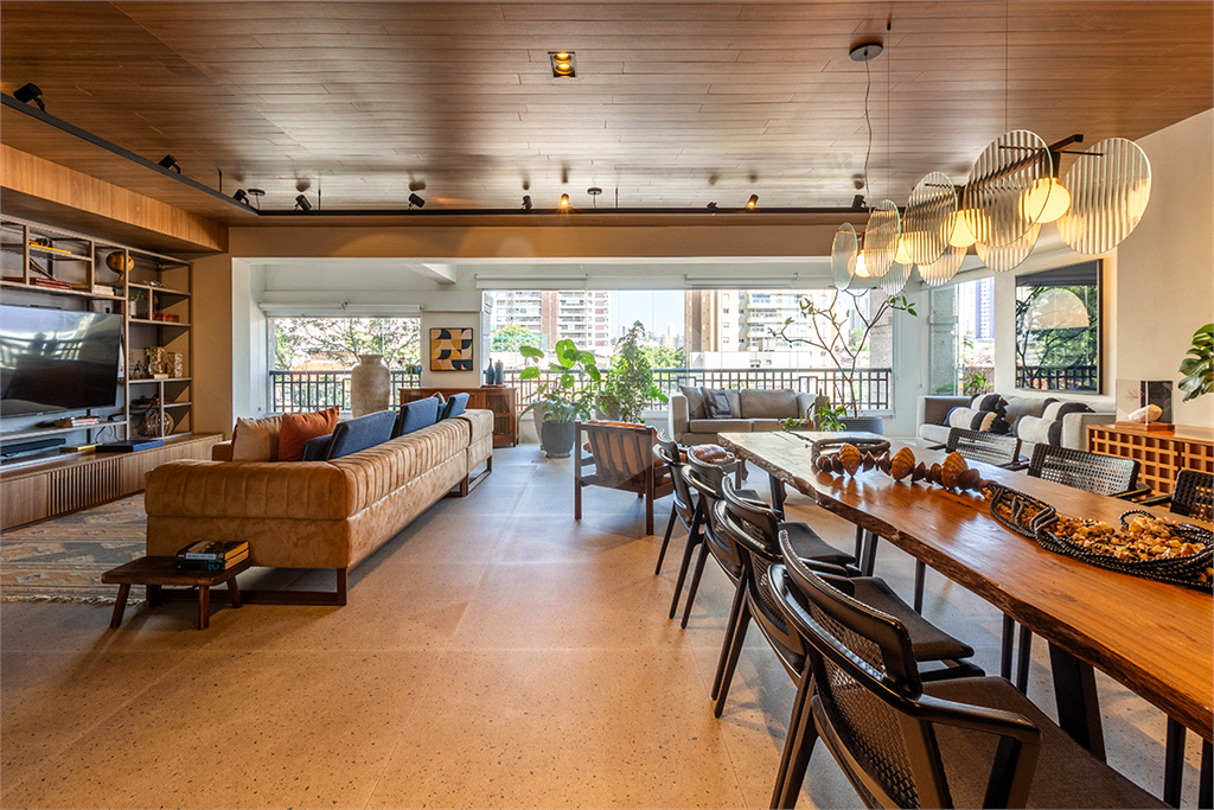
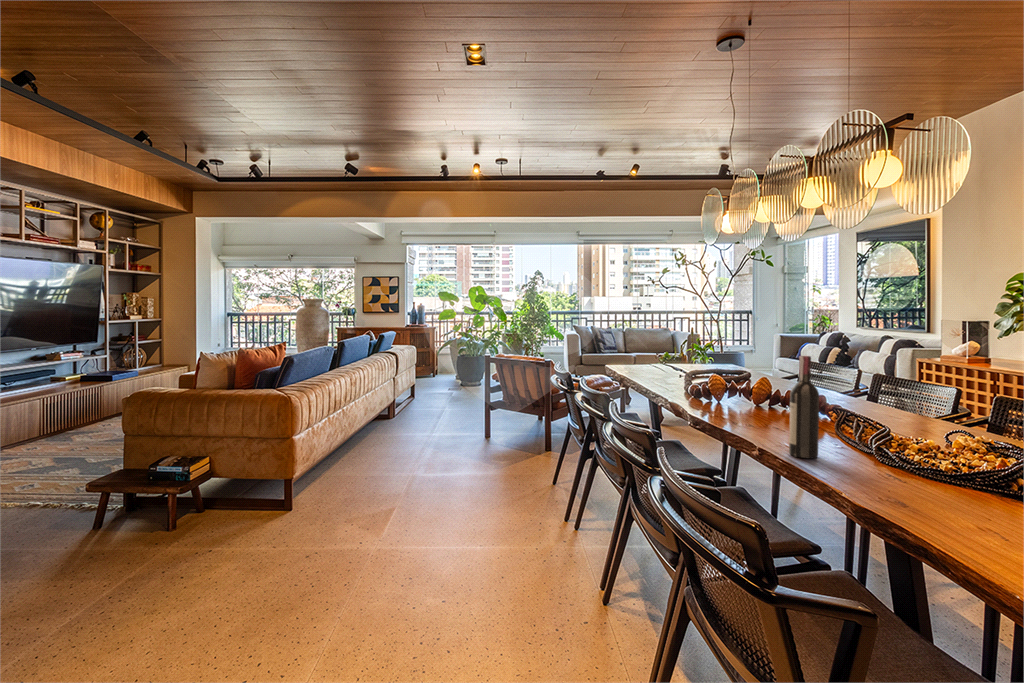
+ wine bottle (804, 405)
